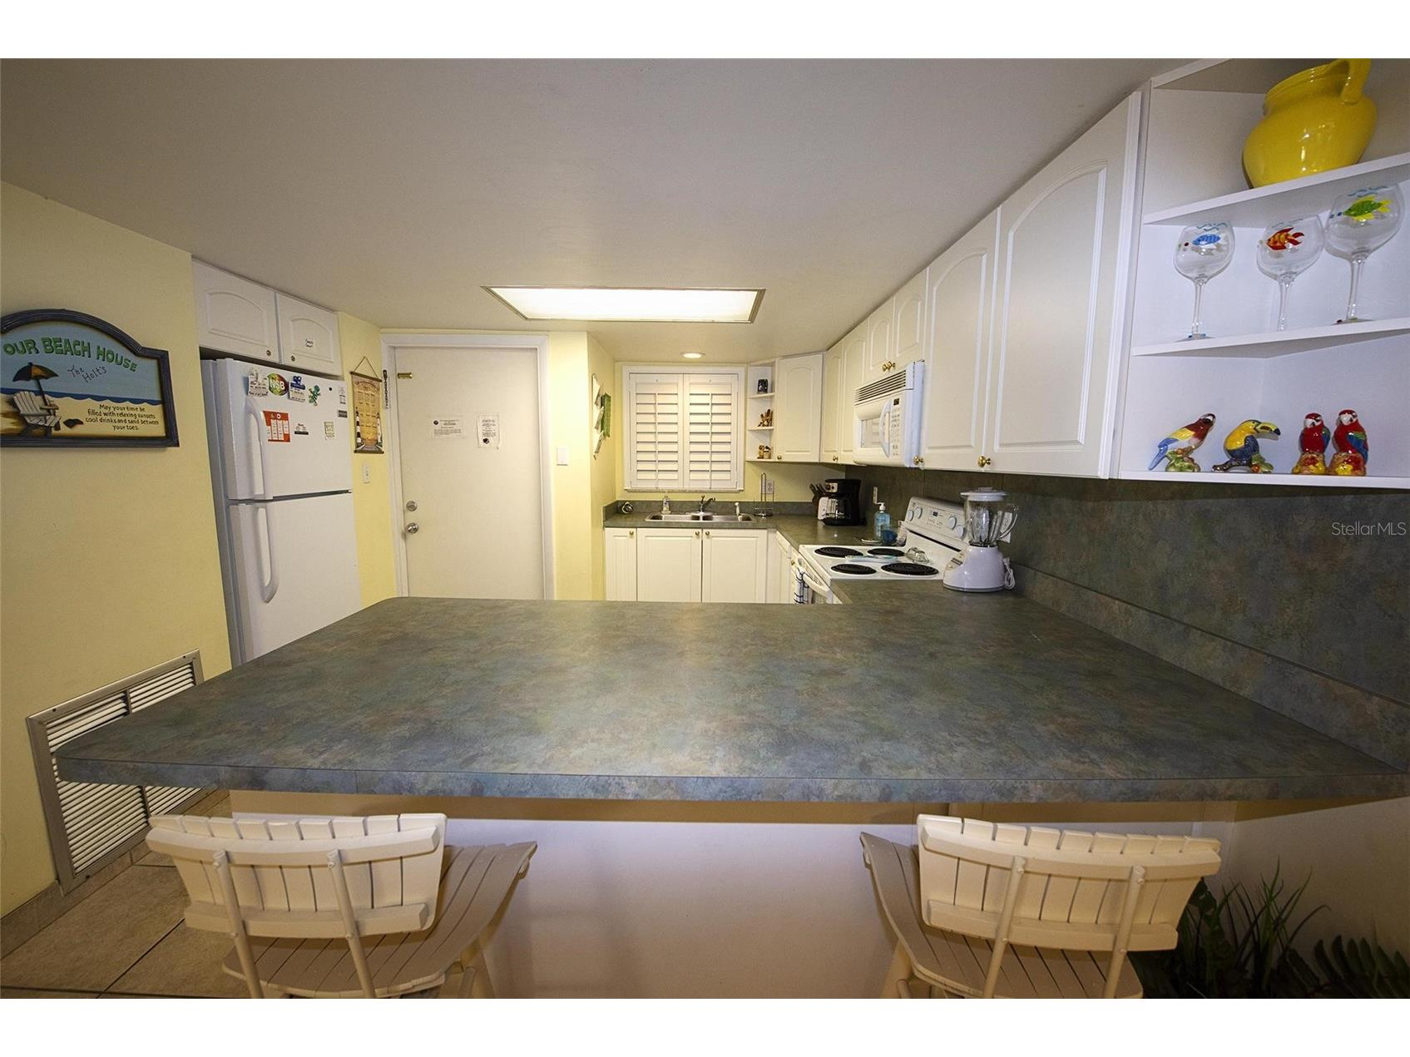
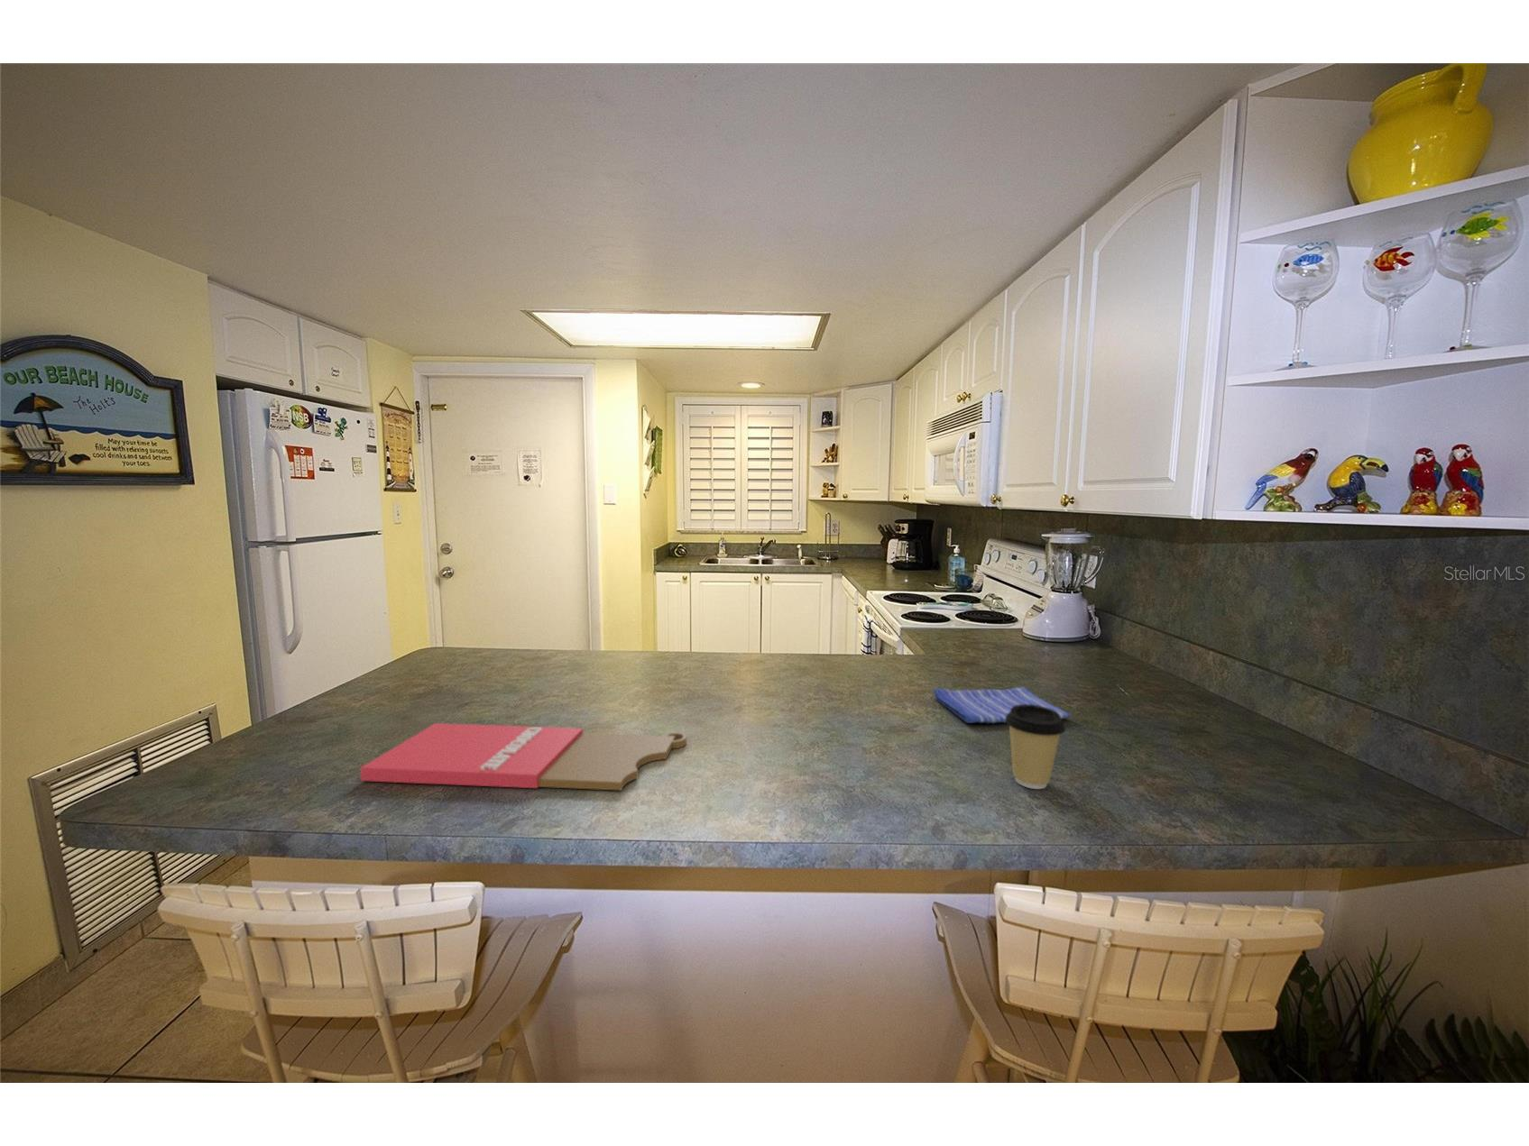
+ coffee cup (1033, 746)
+ cutting board (538, 751)
+ dish towel (998, 702)
